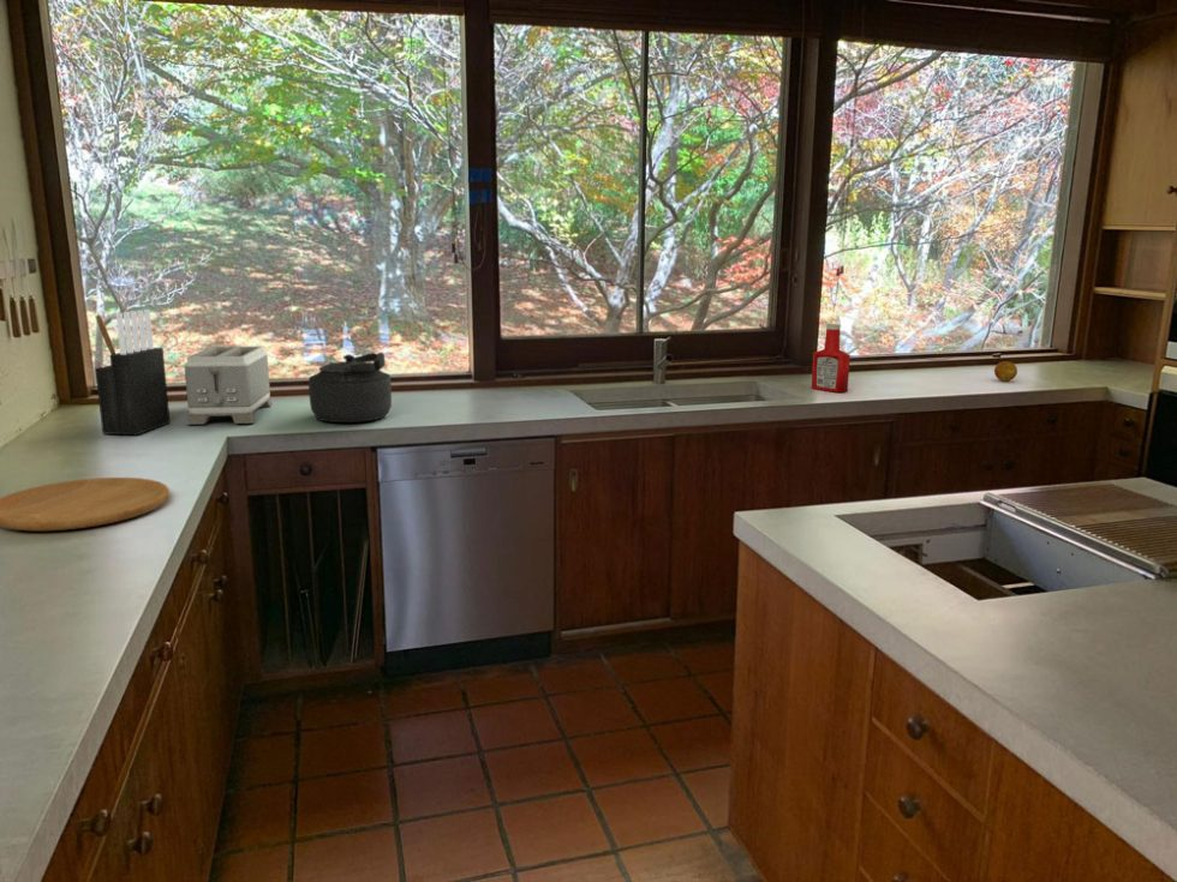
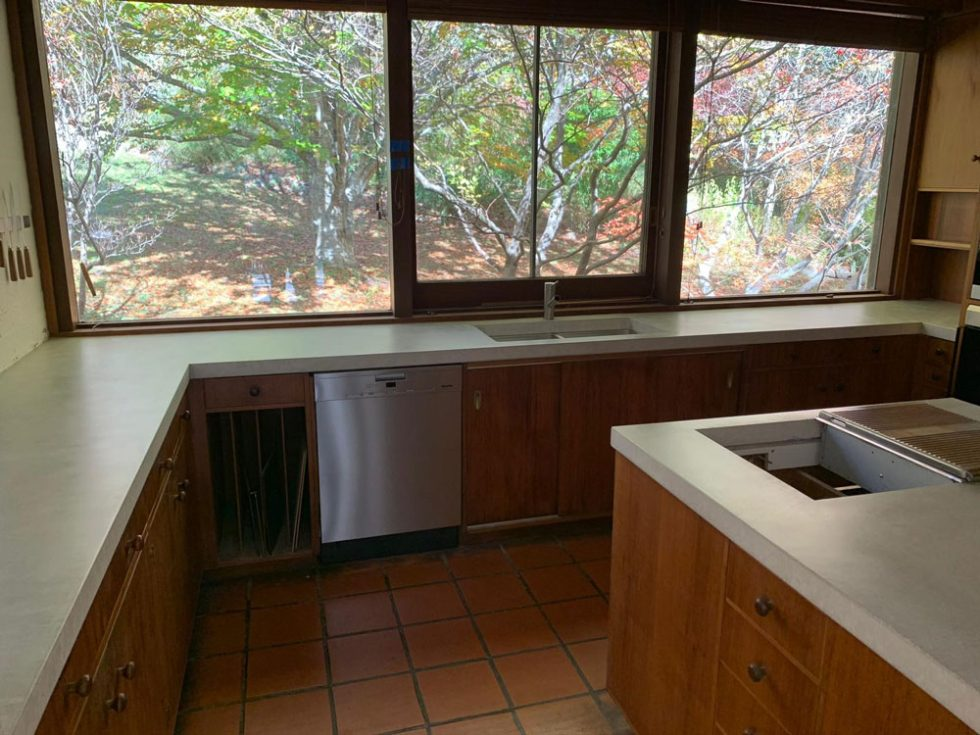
- soap bottle (831, 356)
- fruit (1005, 371)
- knife block (127, 370)
- cutting board (80, 502)
- toaster (228, 383)
- kettle (352, 385)
